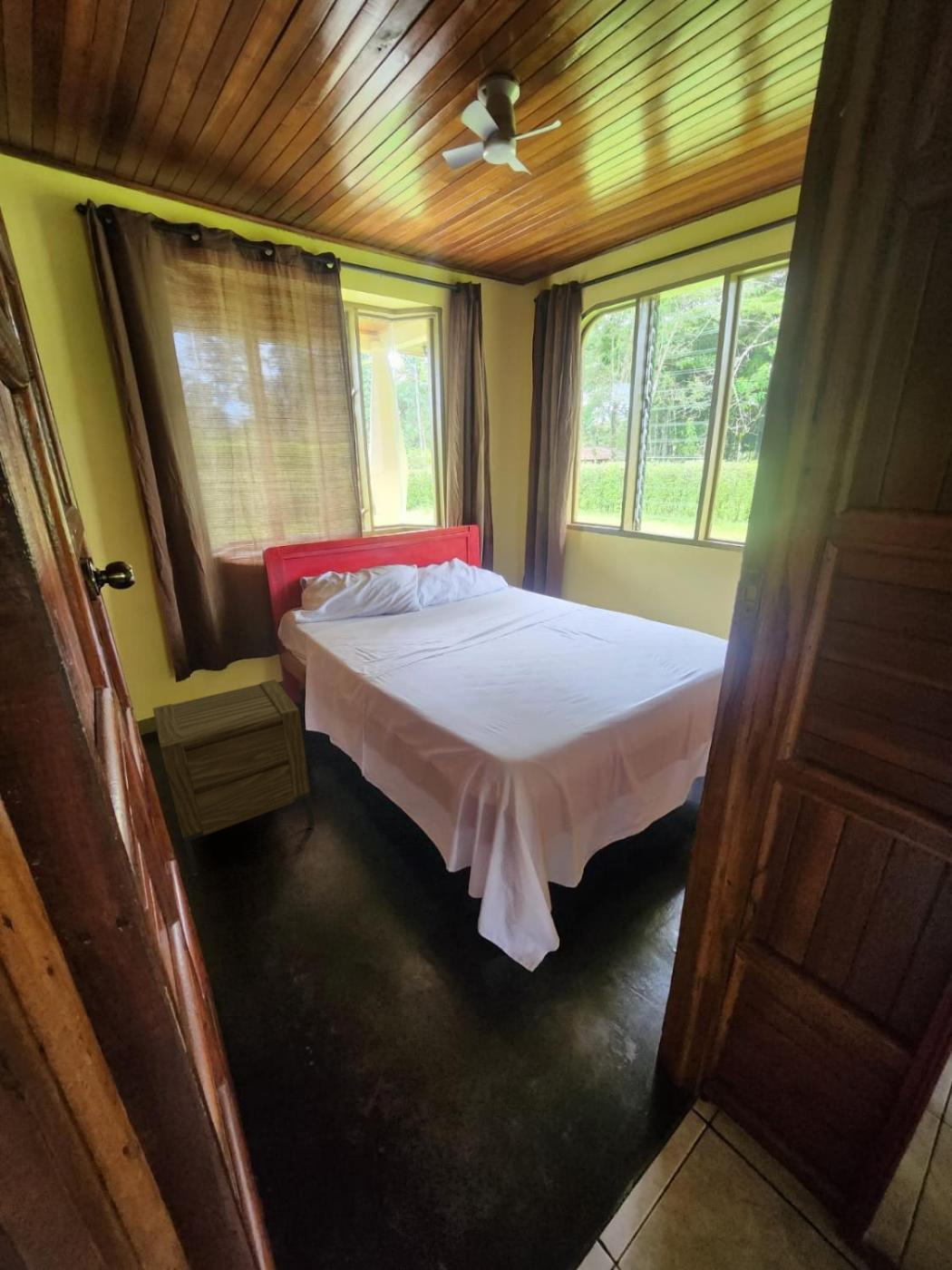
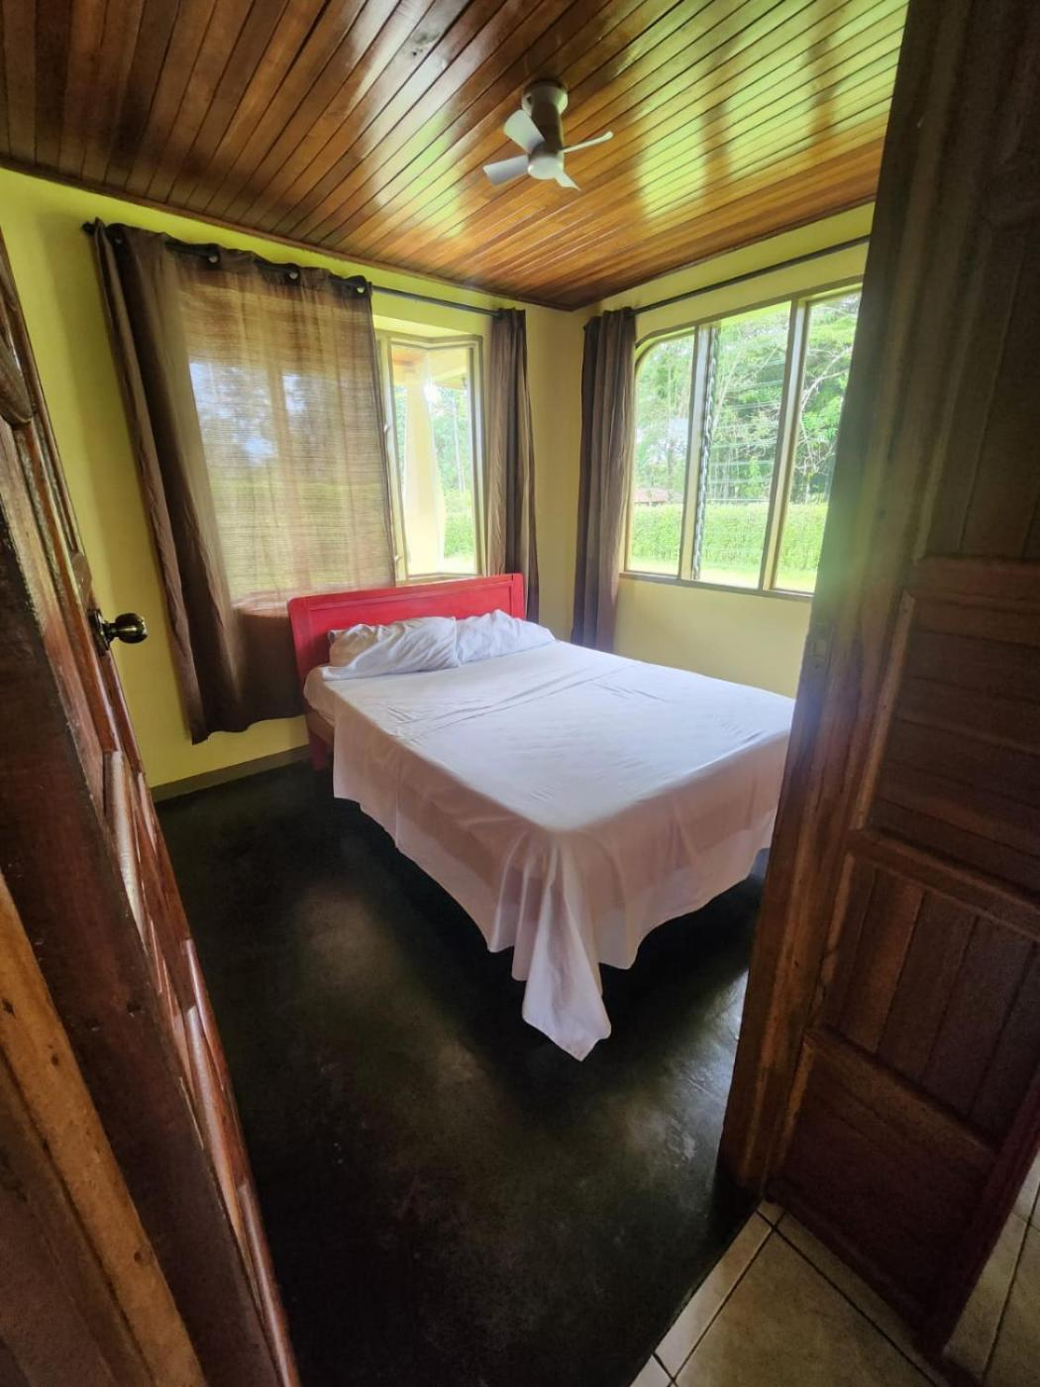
- nightstand (237, 769)
